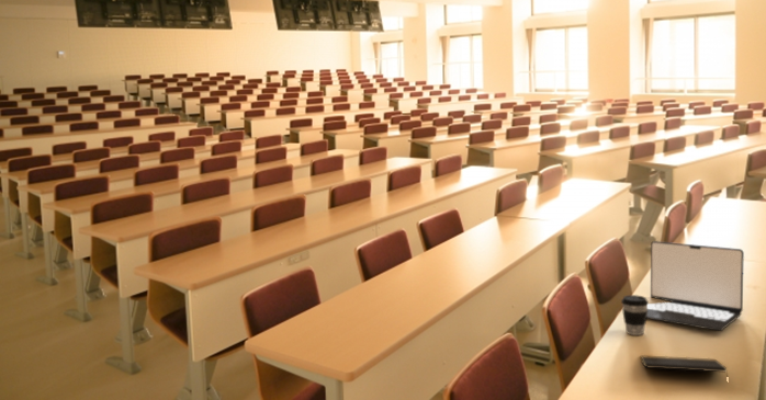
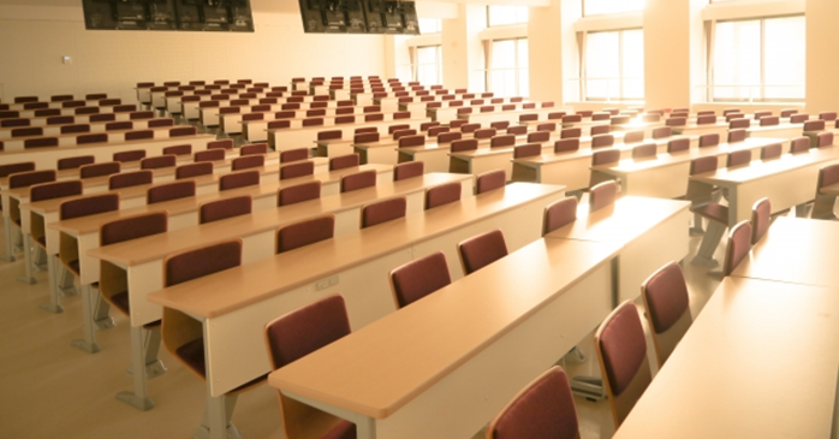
- laptop (683, 283)
- coffee cup (634, 315)
- notepad (680, 363)
